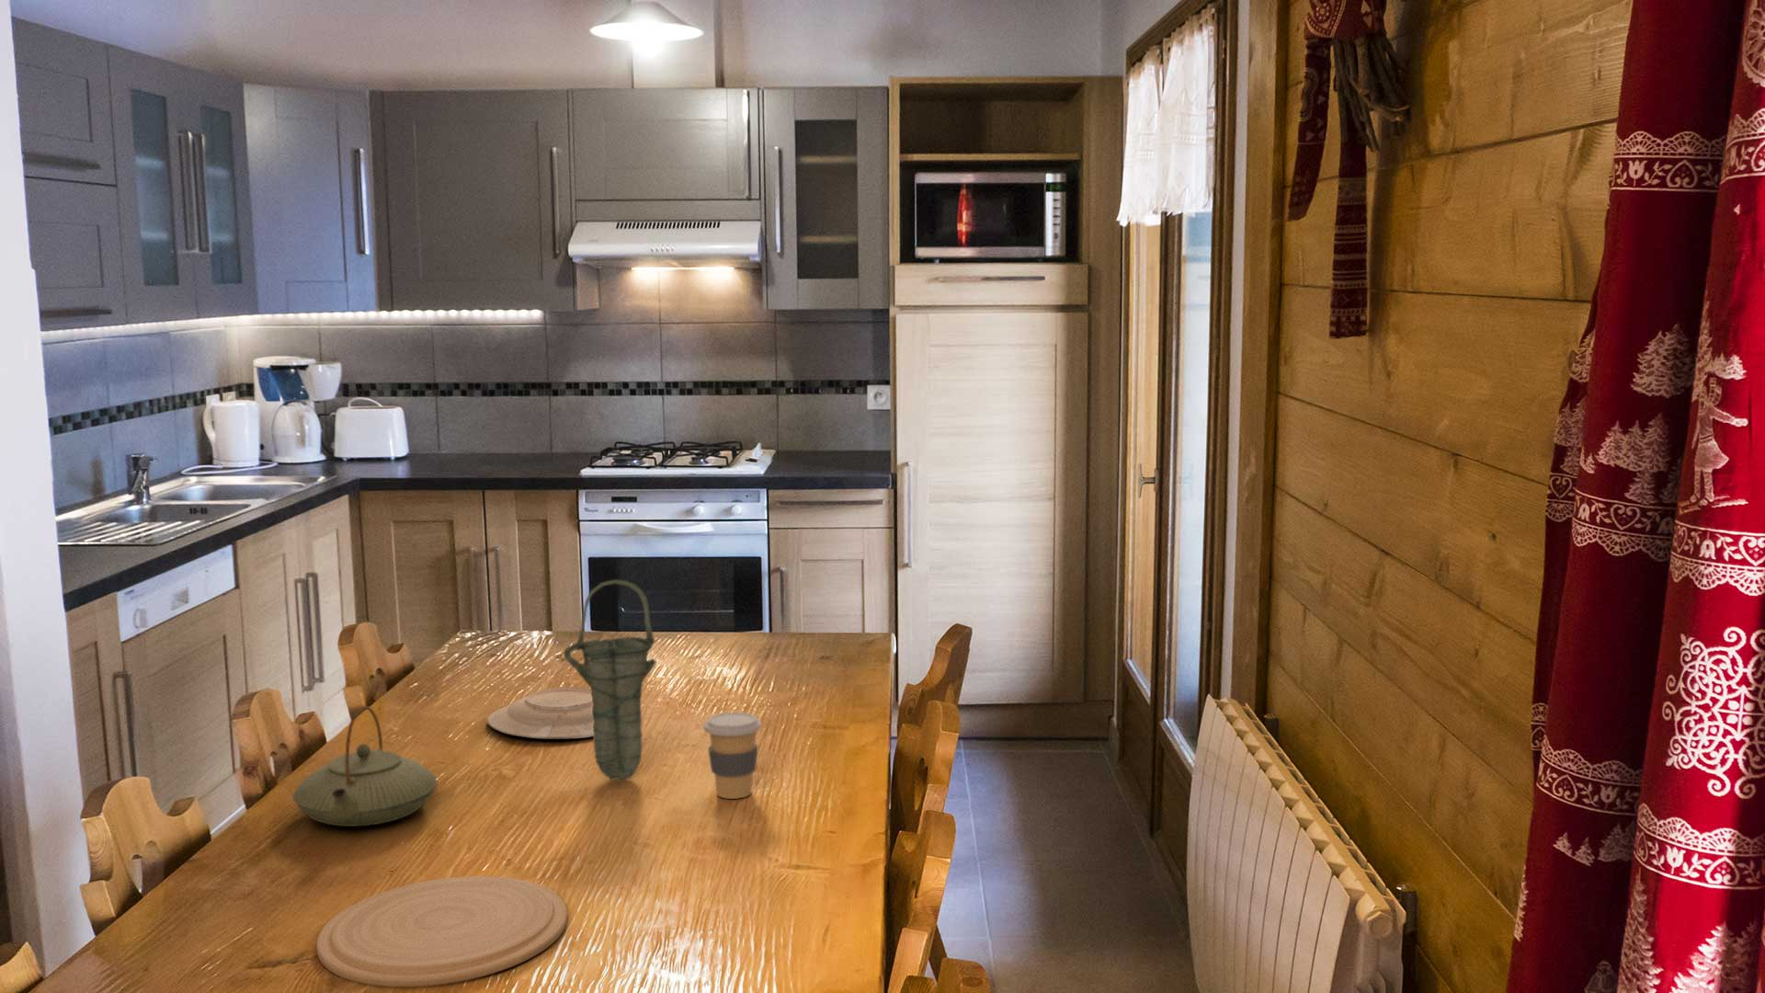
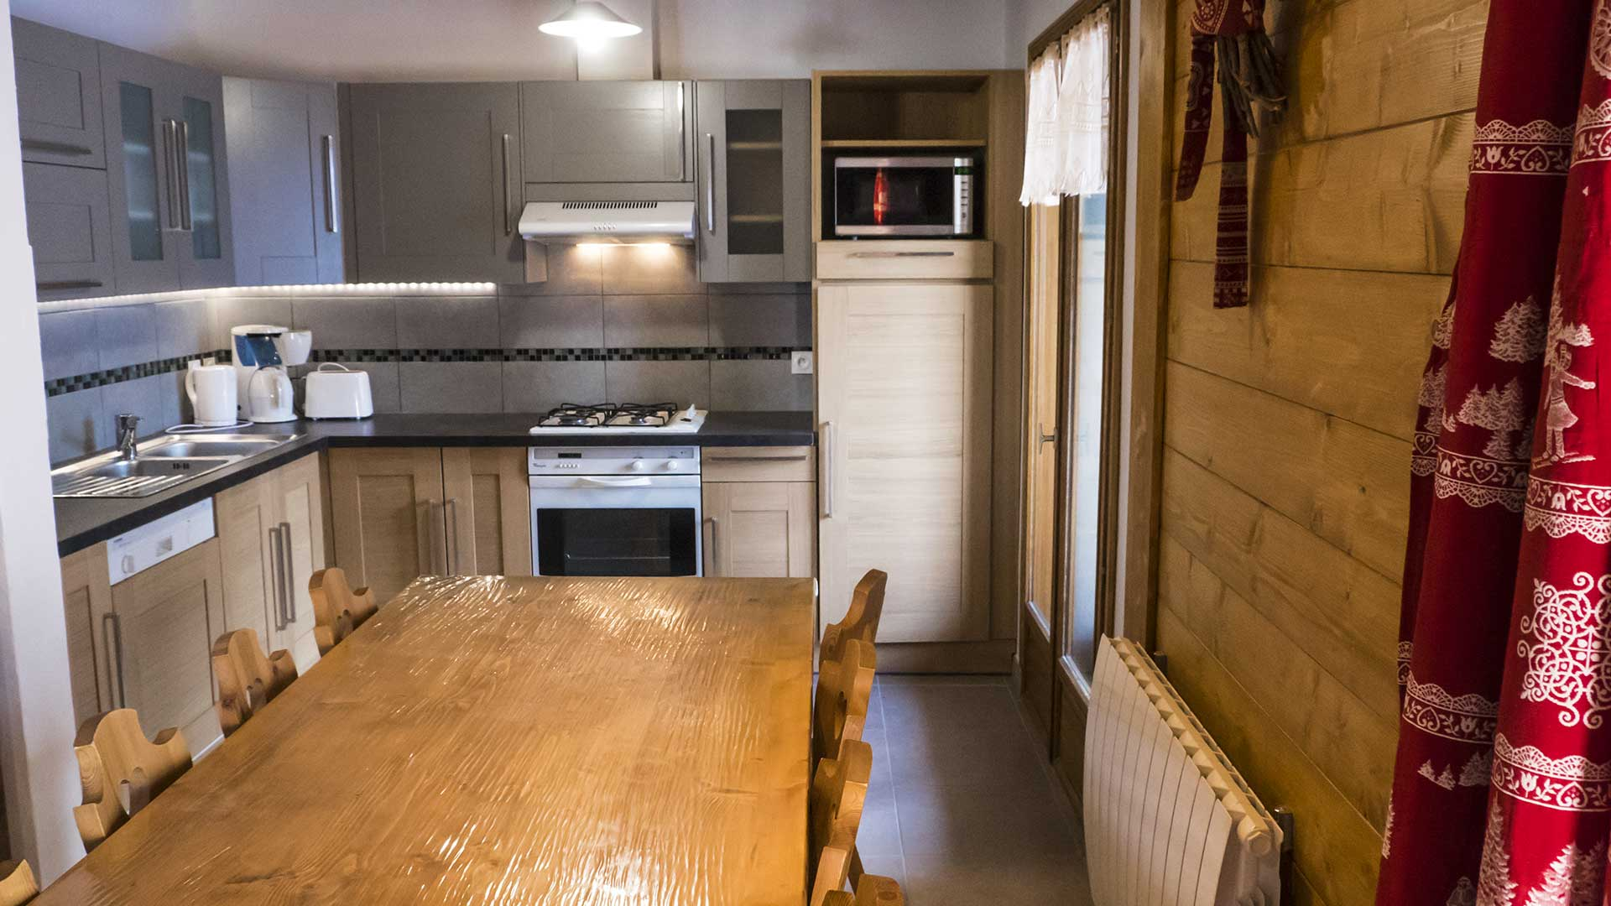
- plate (564, 707)
- coffee cup (732, 755)
- teapot (361, 763)
- plate (445, 924)
- vase (610, 680)
